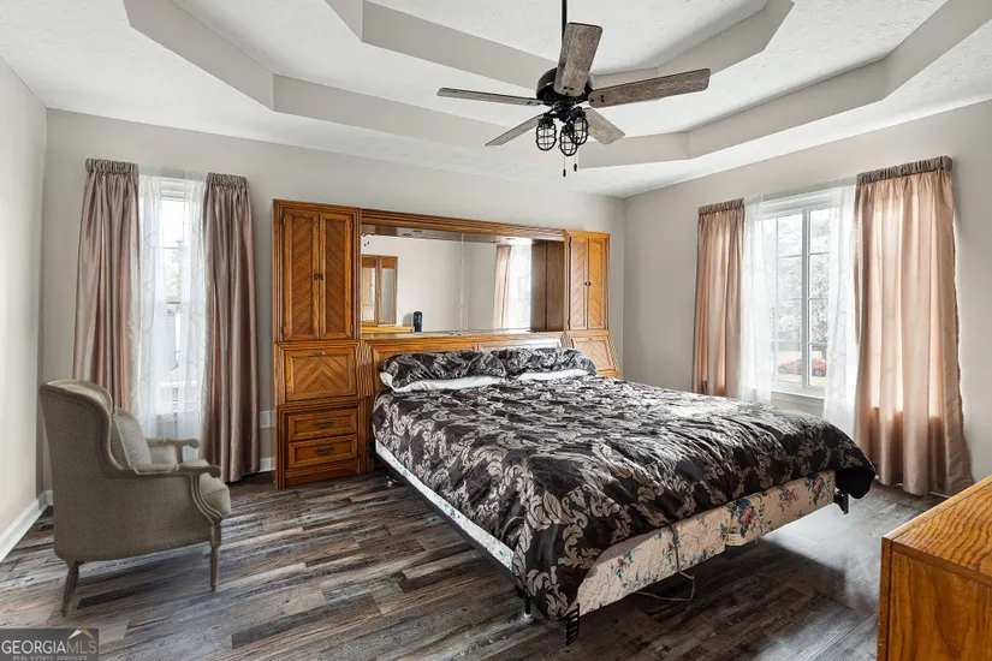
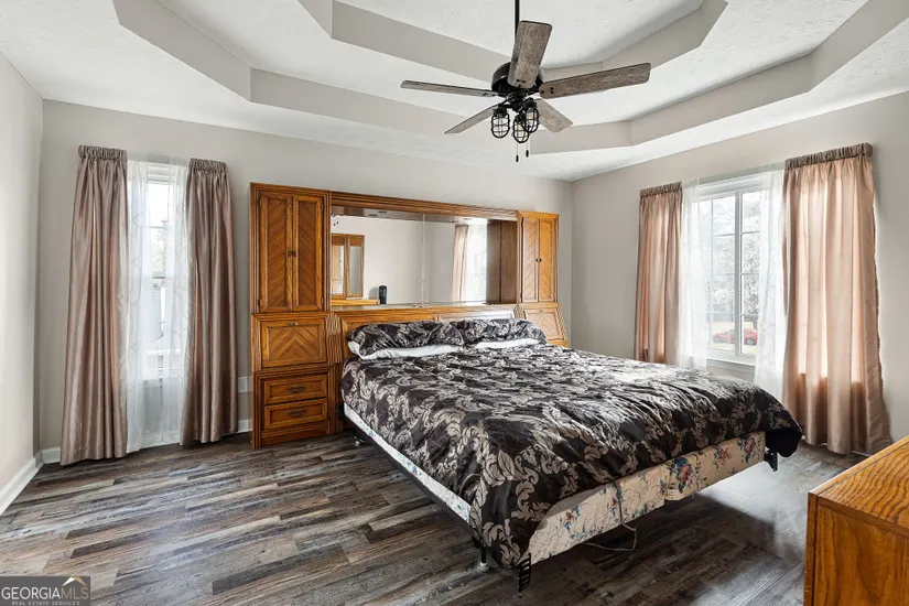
- armchair (136, 478)
